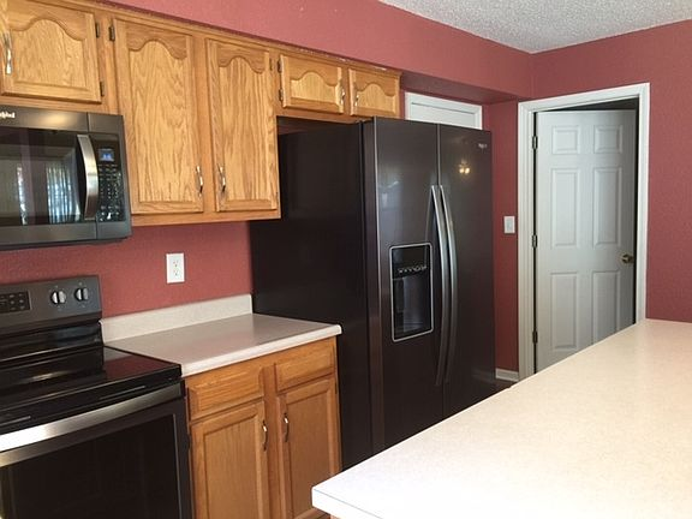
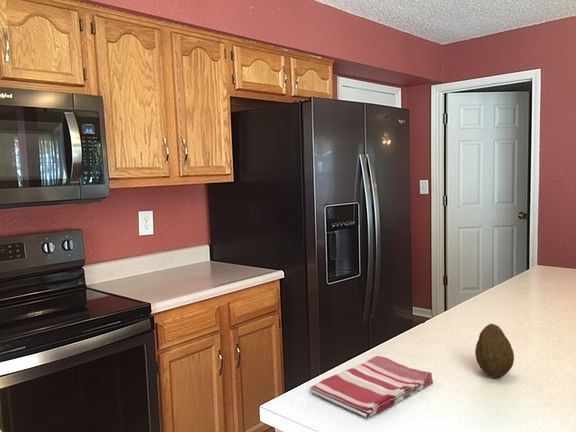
+ fruit (494, 350)
+ dish towel (372, 382)
